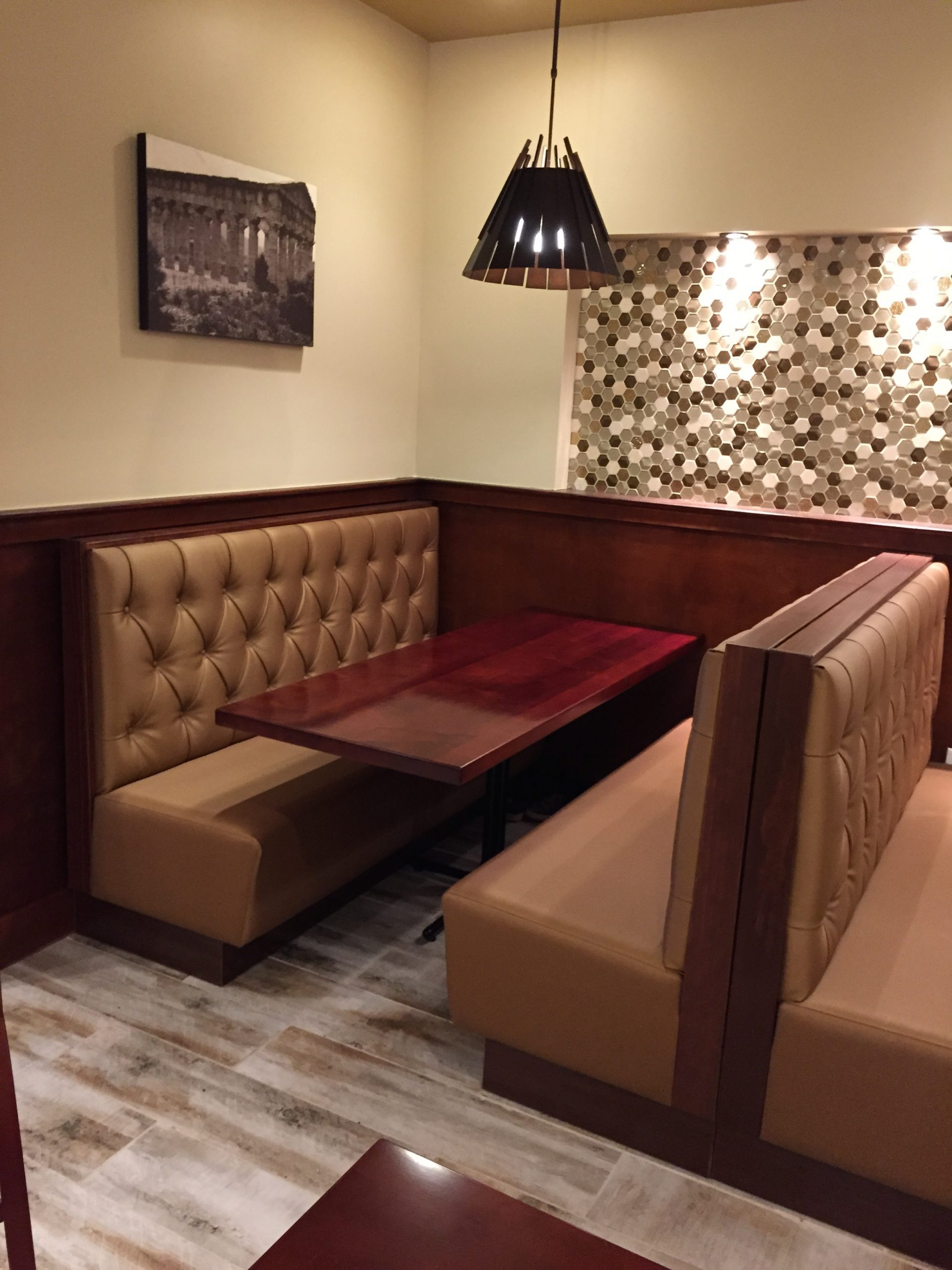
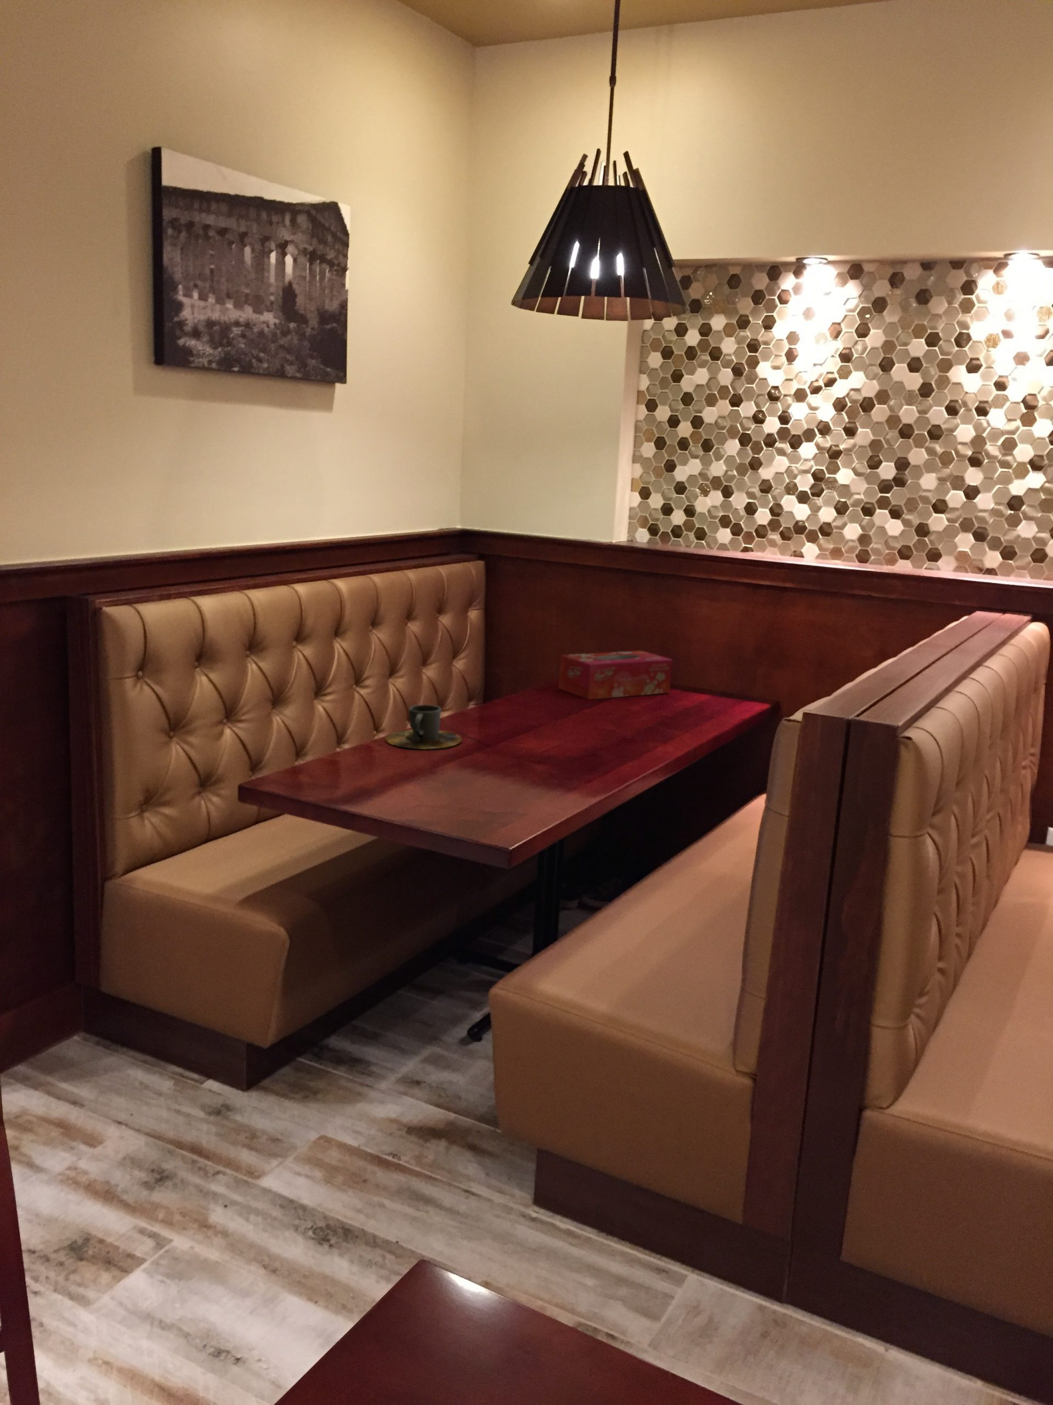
+ tissue box (615, 674)
+ cup (424, 724)
